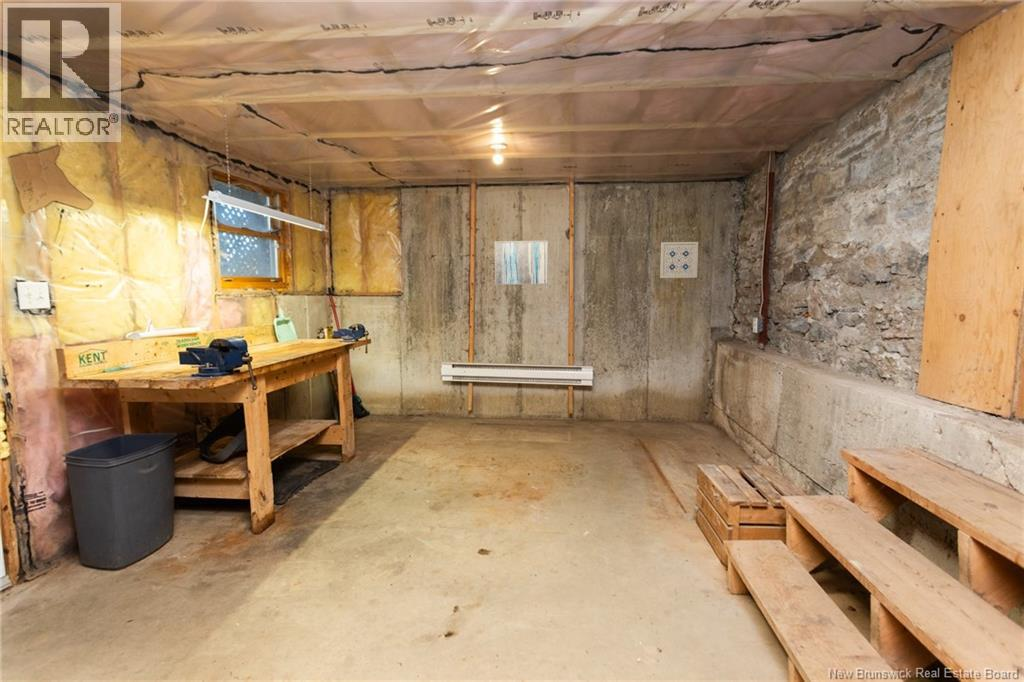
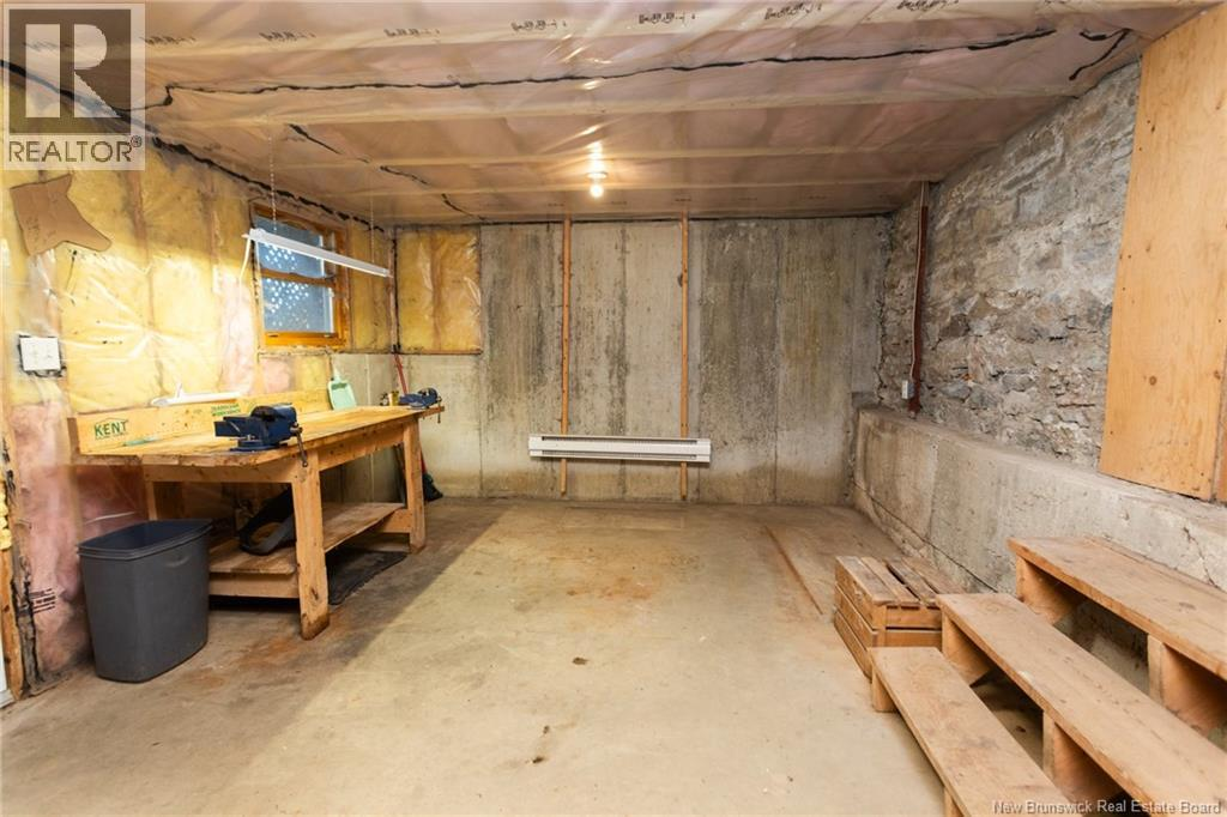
- wall art (521, 263)
- wall art (678, 260)
